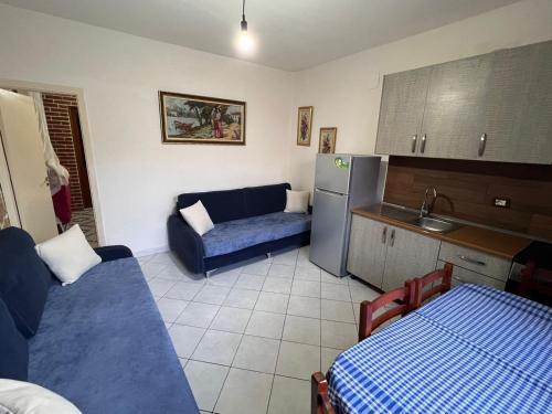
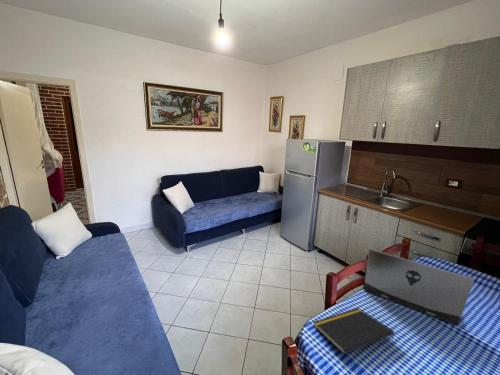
+ notepad (352, 328)
+ laptop (411, 273)
